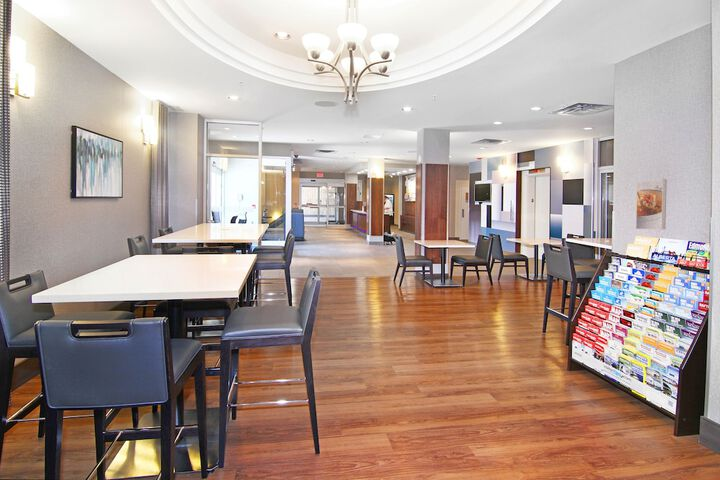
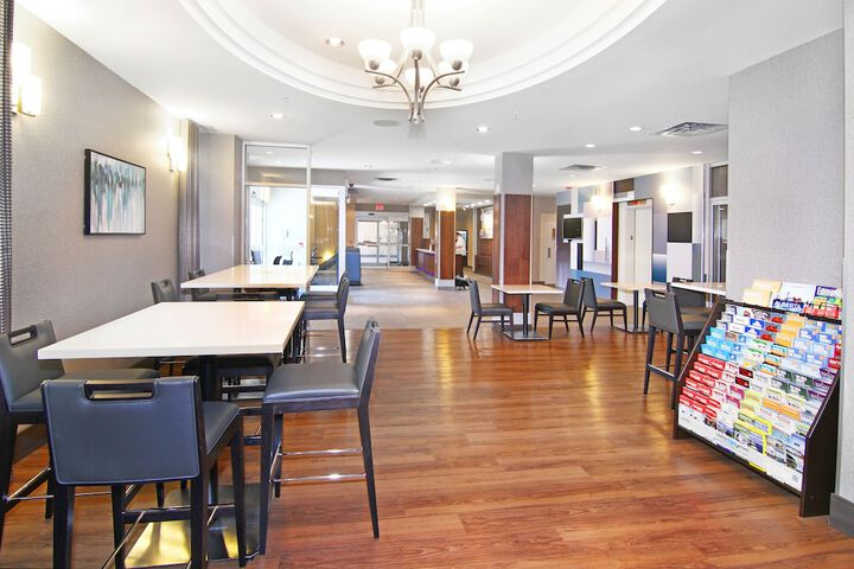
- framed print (650, 205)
